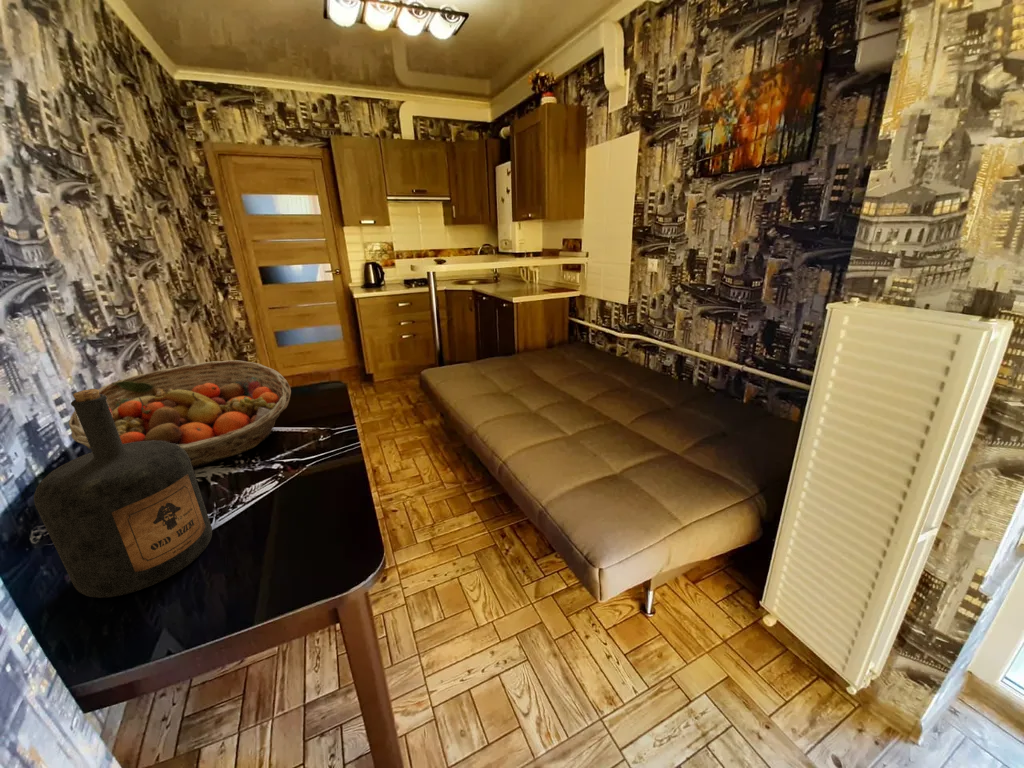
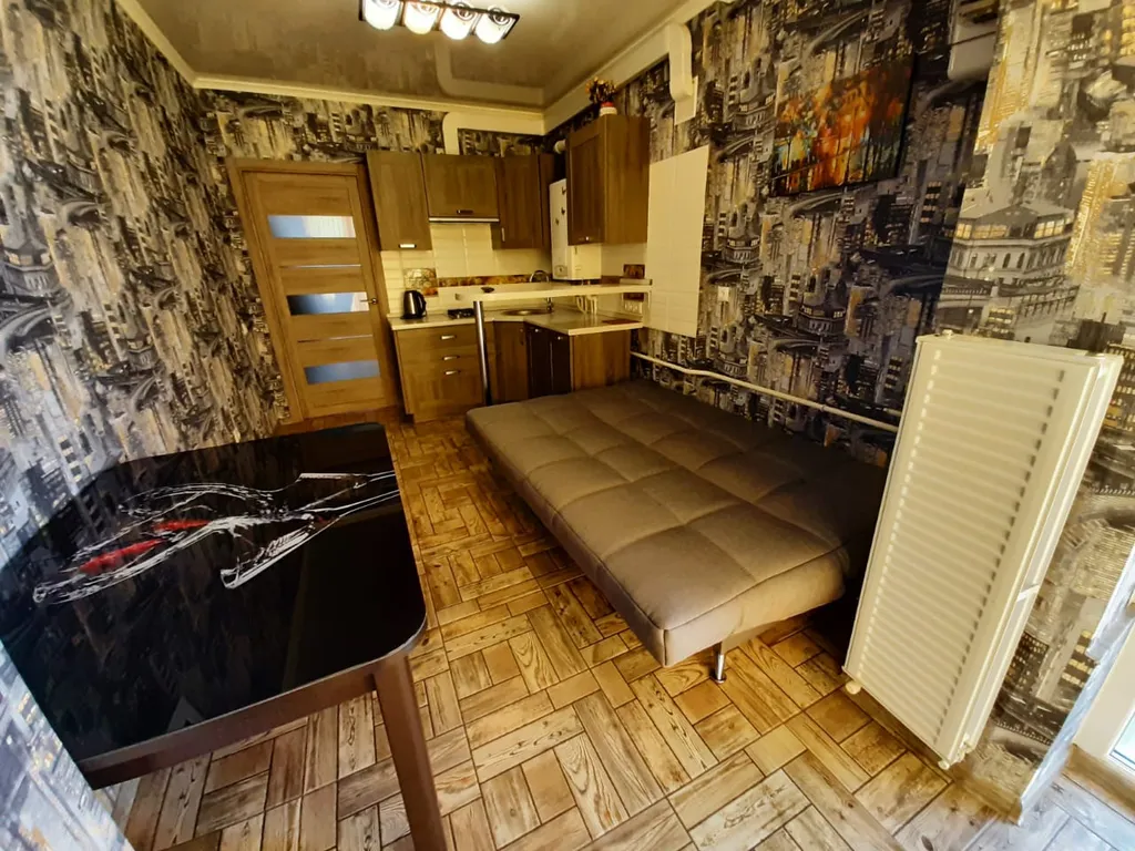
- bottle (120, 480)
- fruit basket (195, 412)
